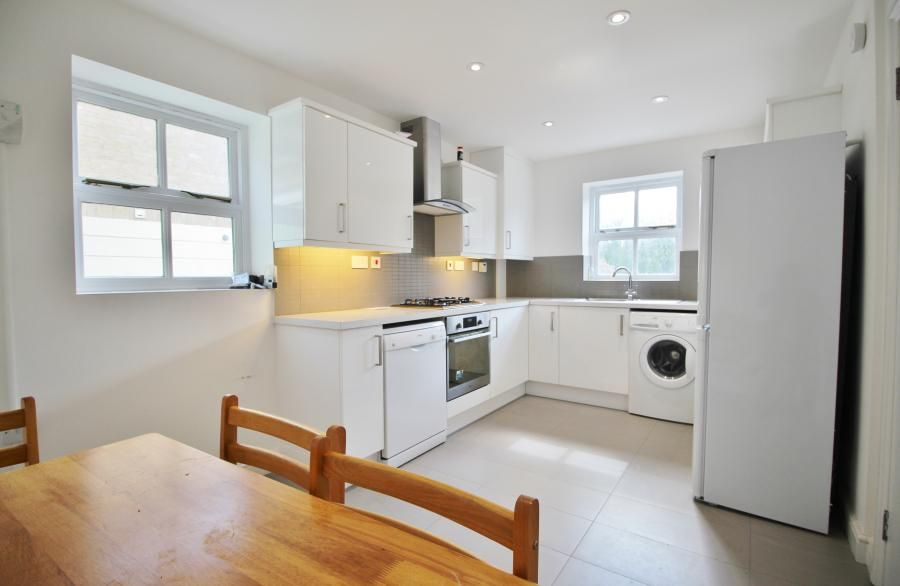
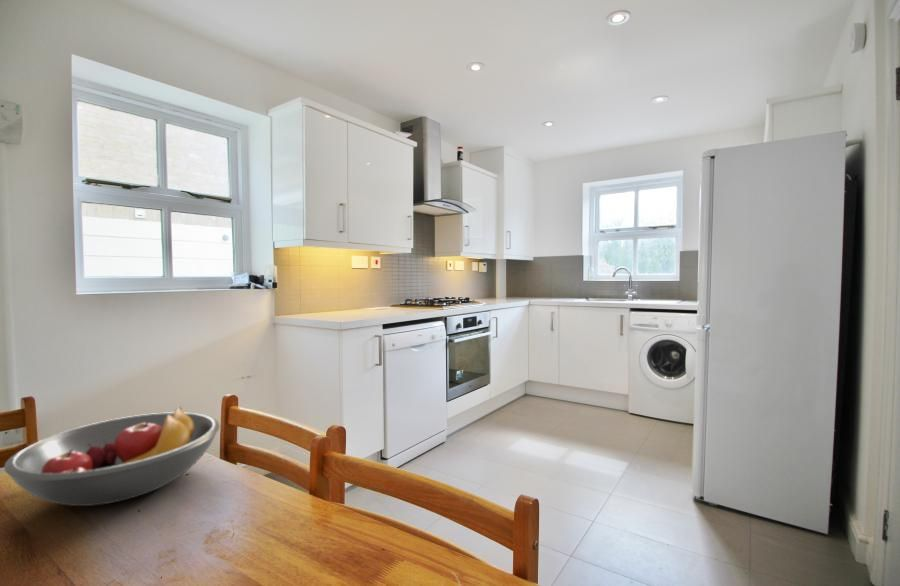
+ fruit bowl (125, 455)
